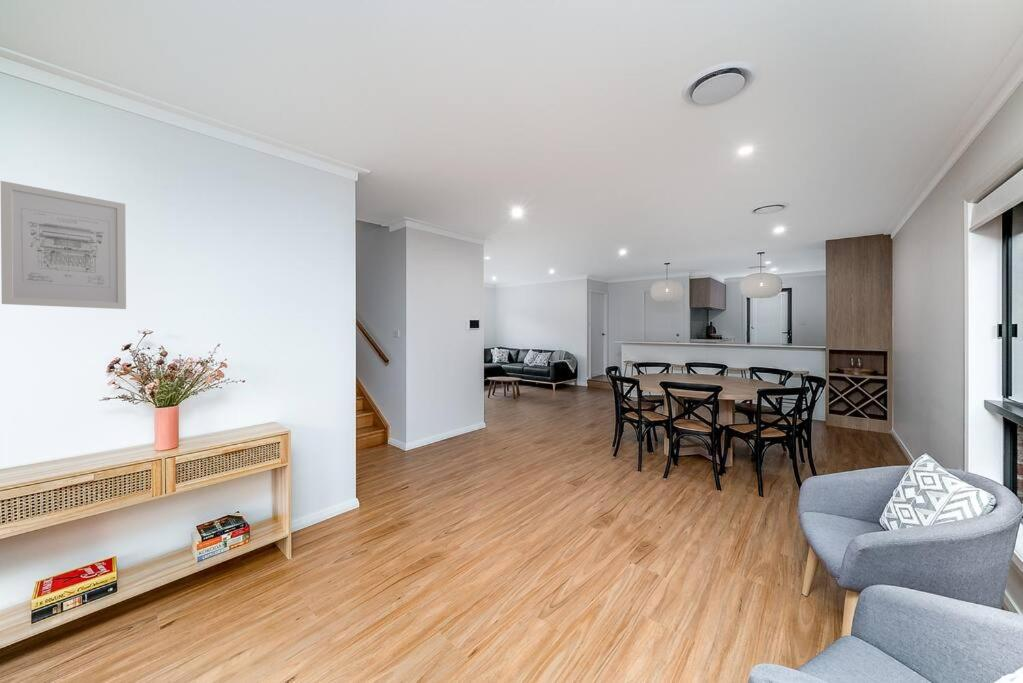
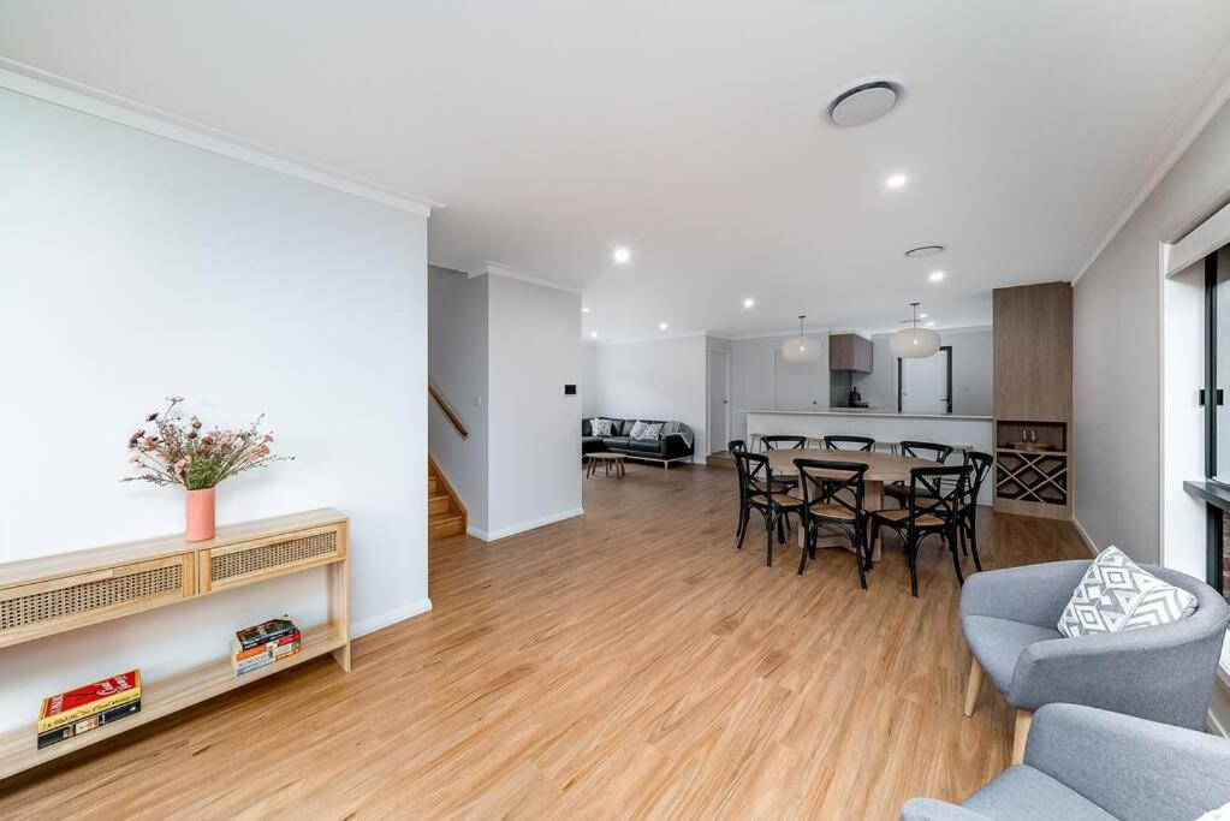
- wall art (68, 250)
